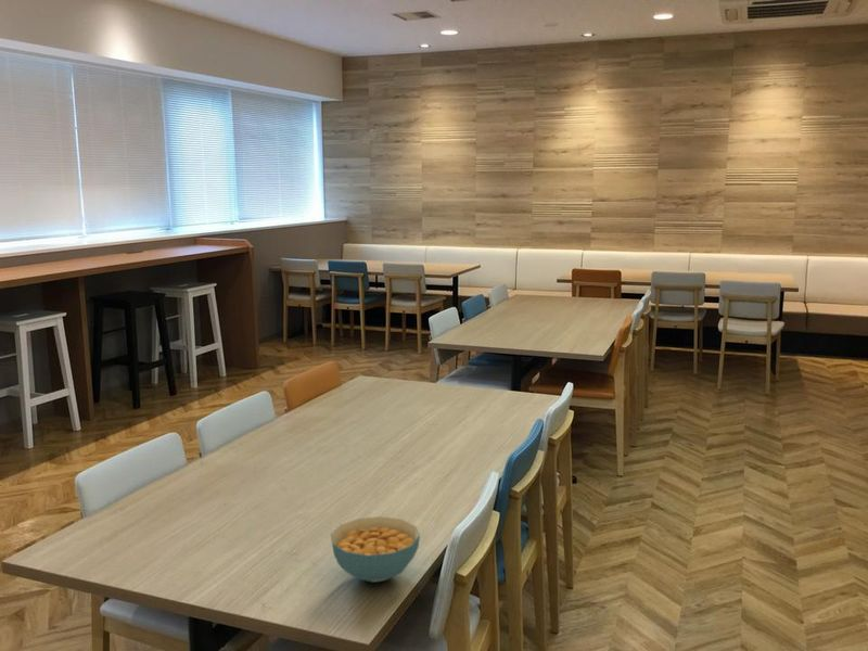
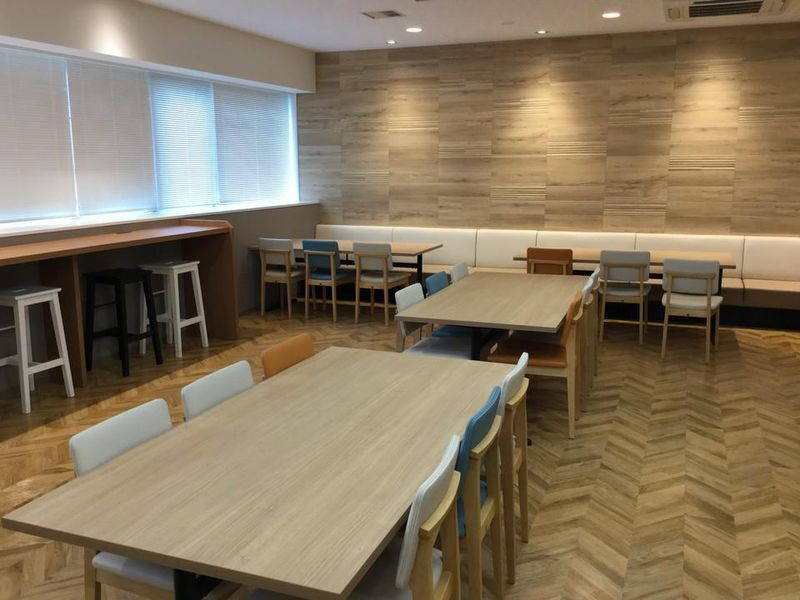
- cereal bowl (375, 554)
